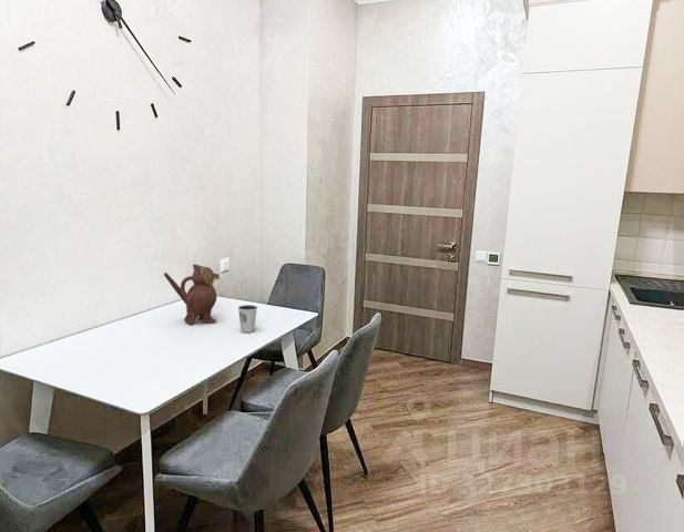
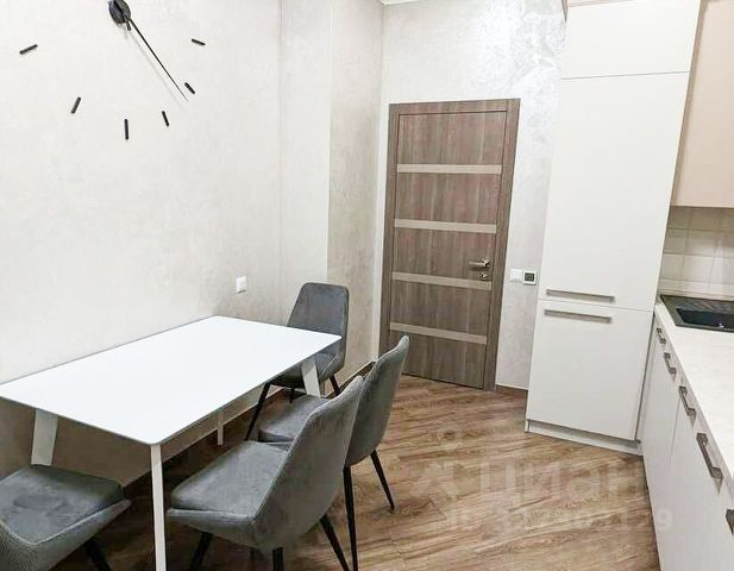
- dixie cup (247, 318)
- teapot (194, 294)
